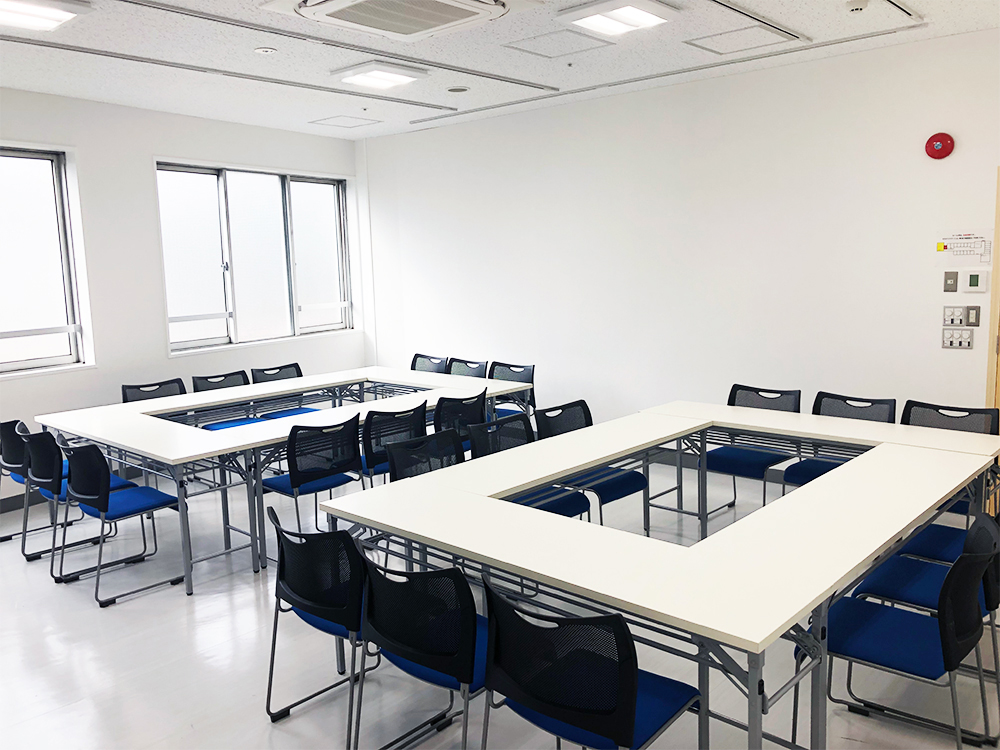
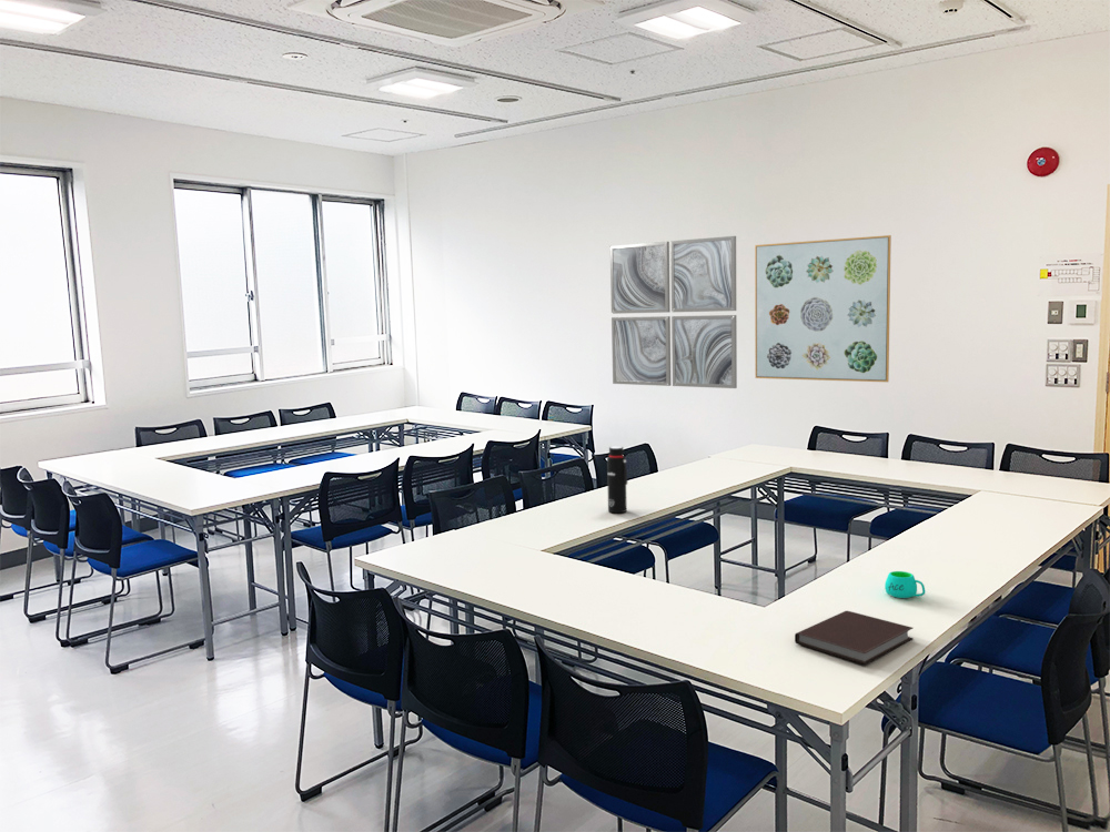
+ mug (905, 585)
+ wall art (819, 311)
+ water bottle (617, 479)
+ notebook (854, 635)
+ wall art (669, 316)
